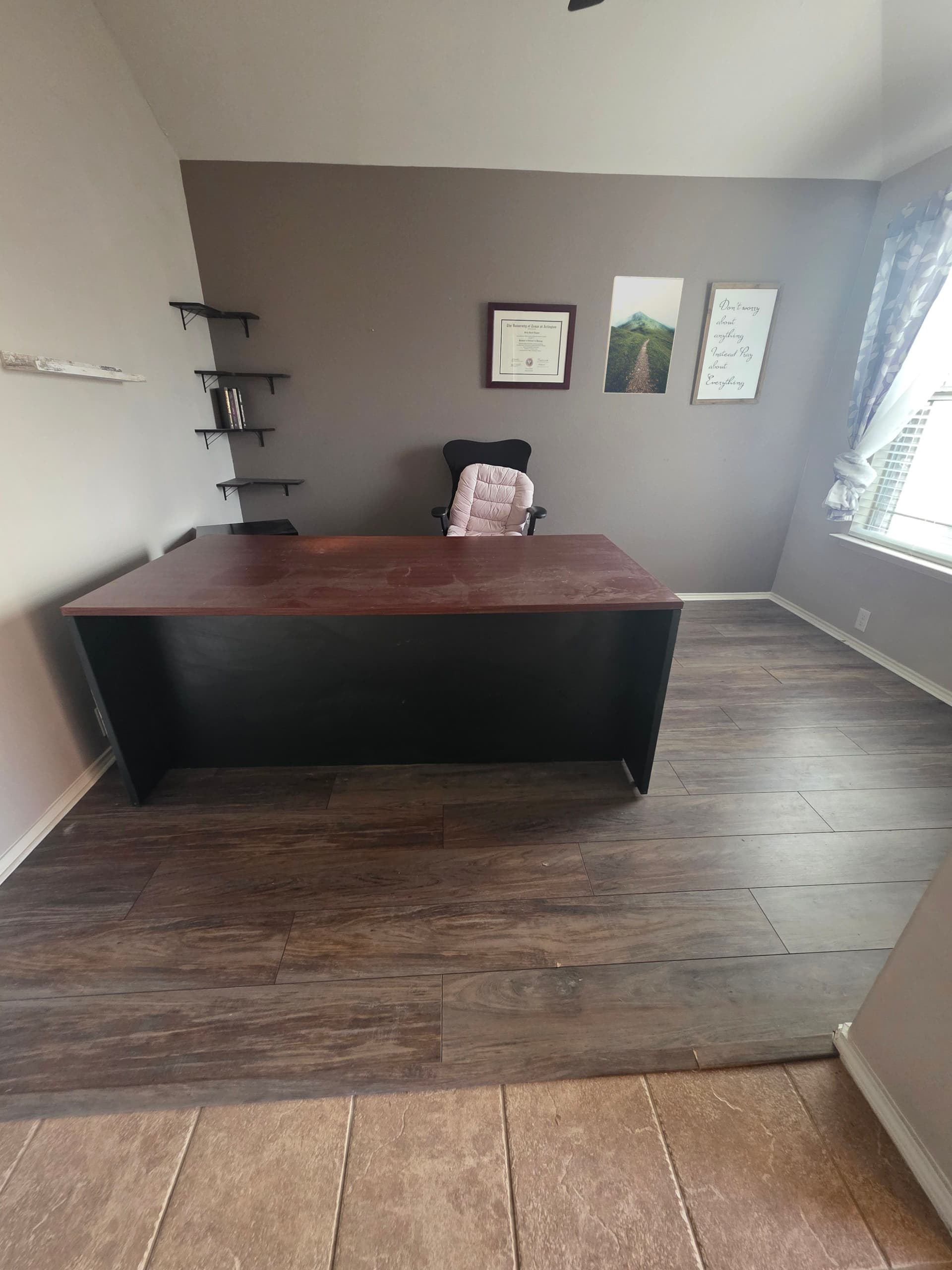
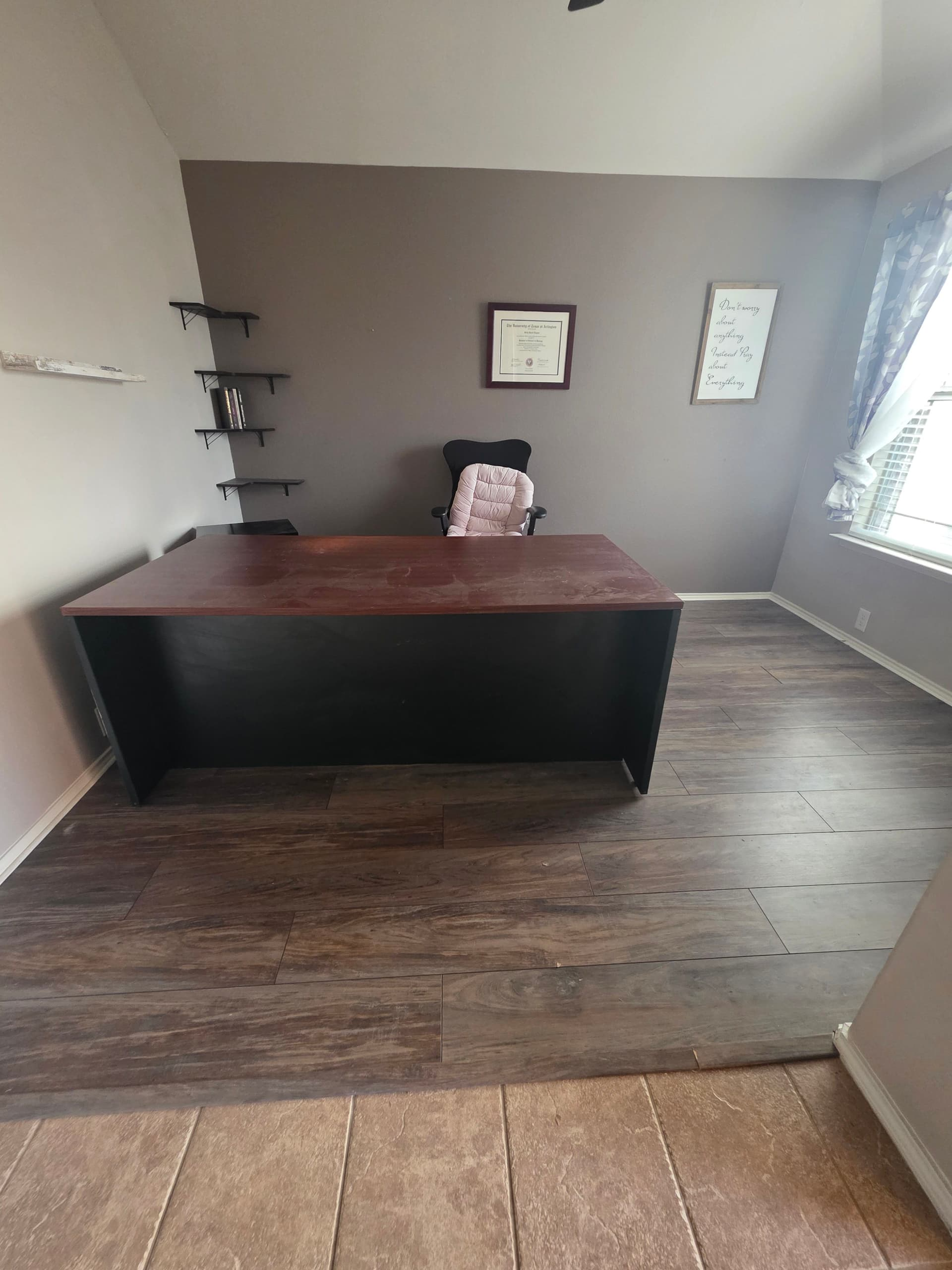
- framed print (641, 338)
